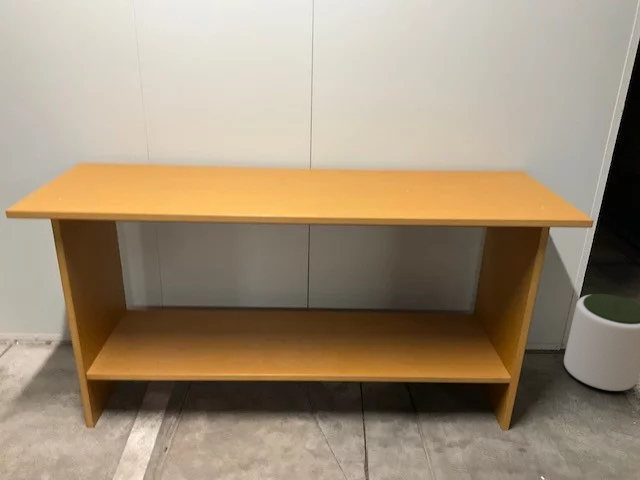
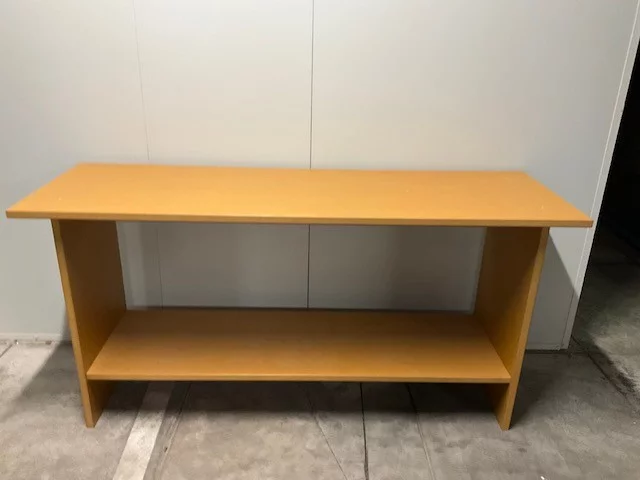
- plant pot (606, 341)
